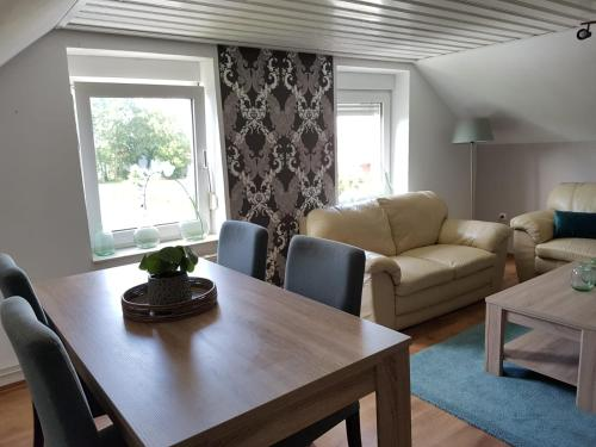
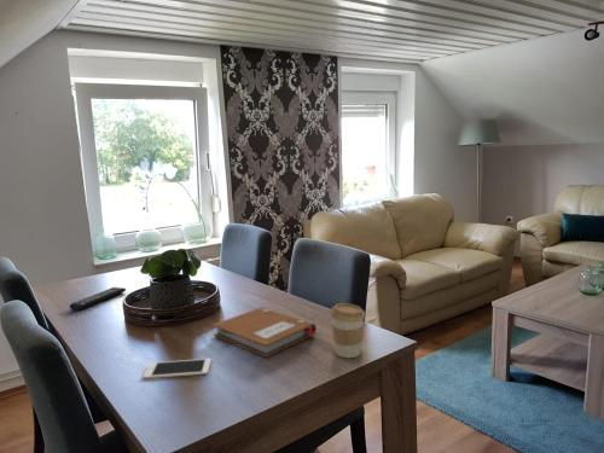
+ notebook (266, 329)
+ coffee cup (348, 329)
+ remote control (99, 297)
+ cell phone (178, 367)
